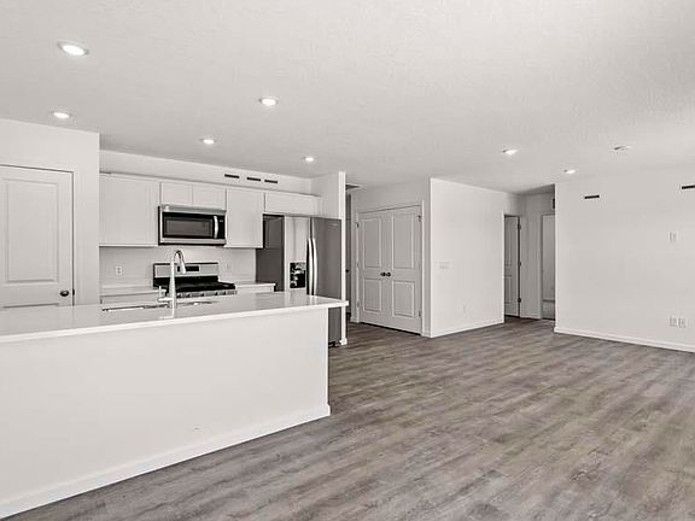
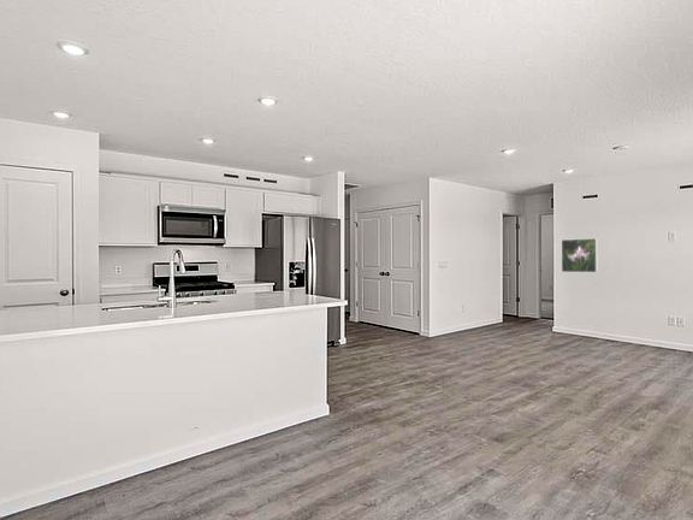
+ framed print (579, 255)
